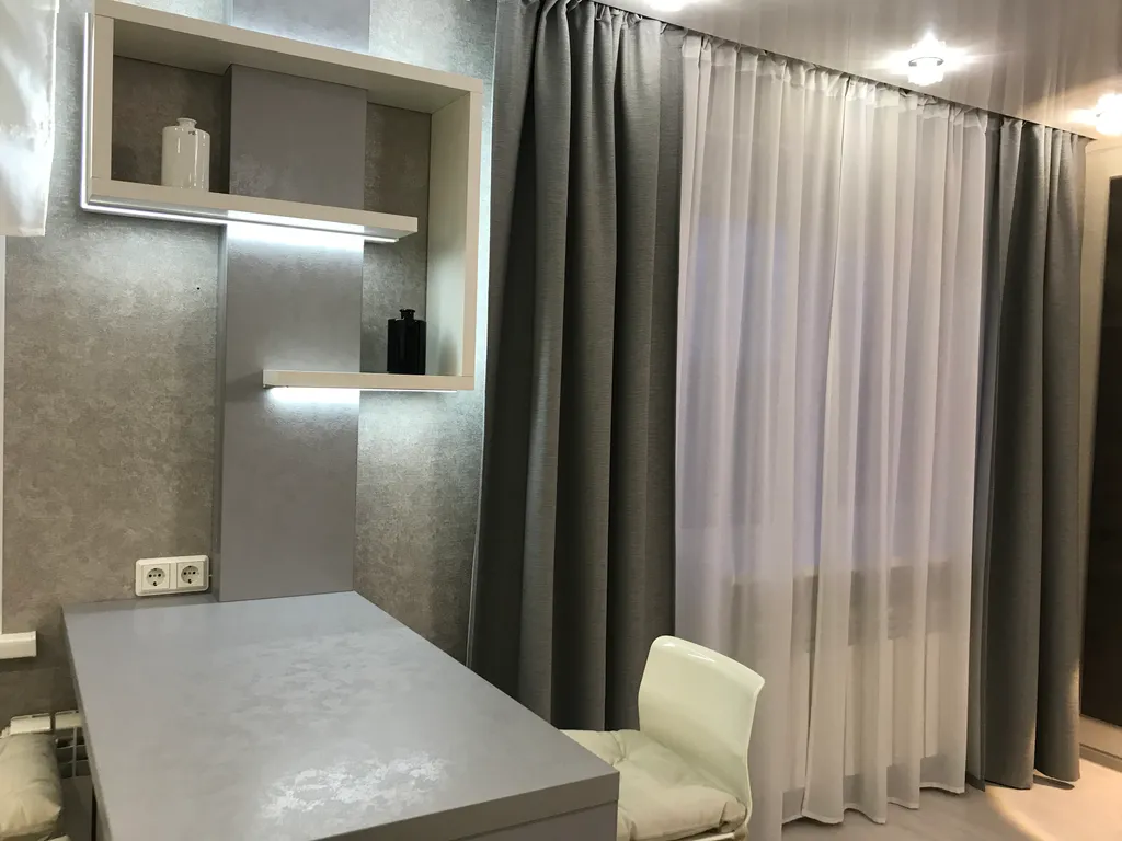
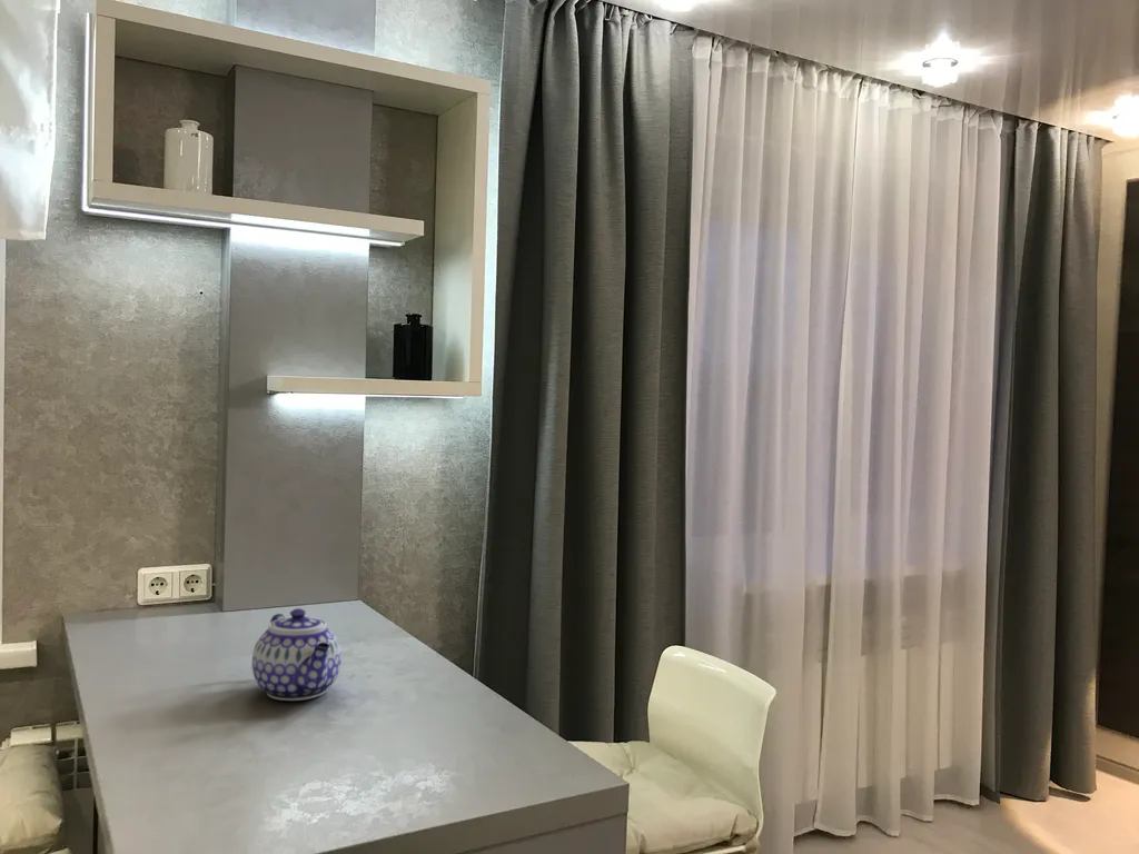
+ teapot (297, 651)
